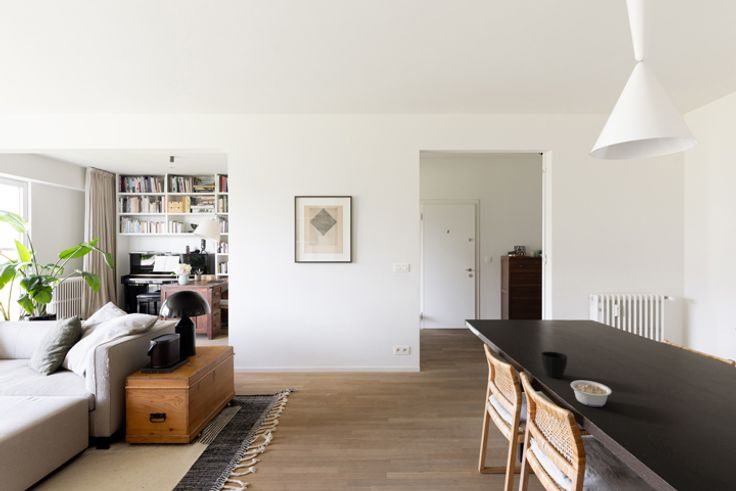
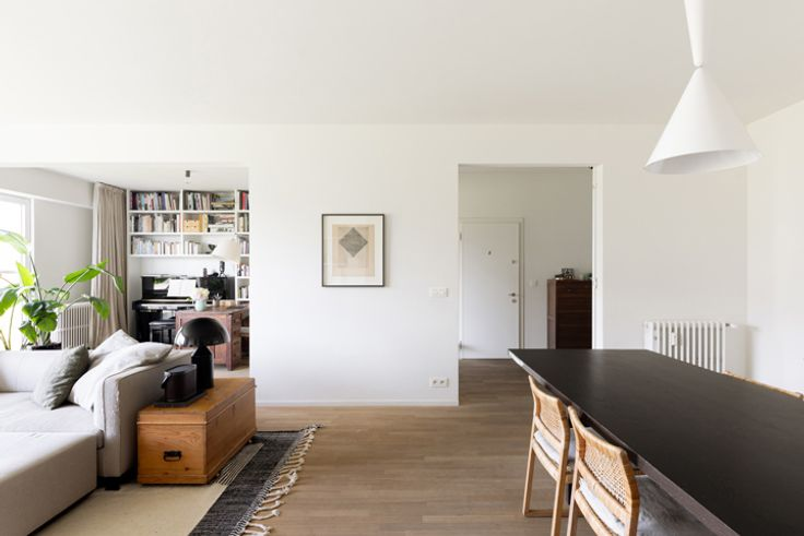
- legume (590, 393)
- cup (555, 365)
